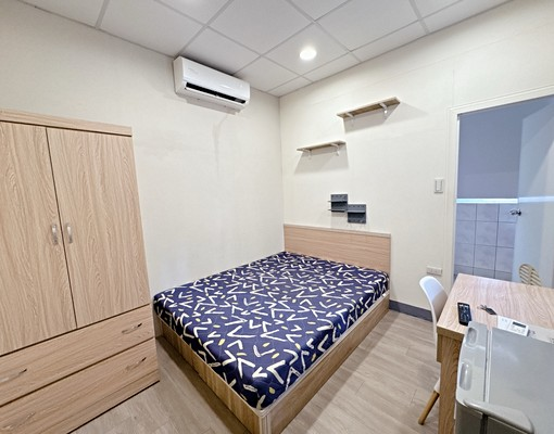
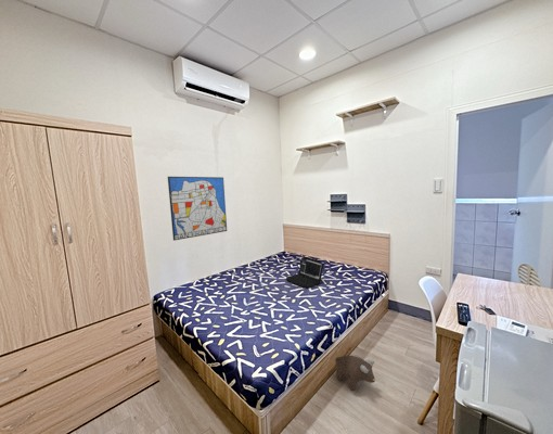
+ wall art (200, 206)
+ plush toy (355, 370)
+ laptop (304, 270)
